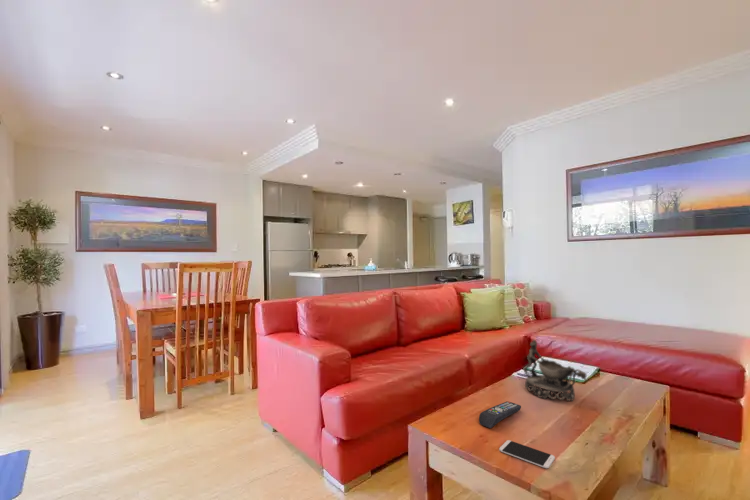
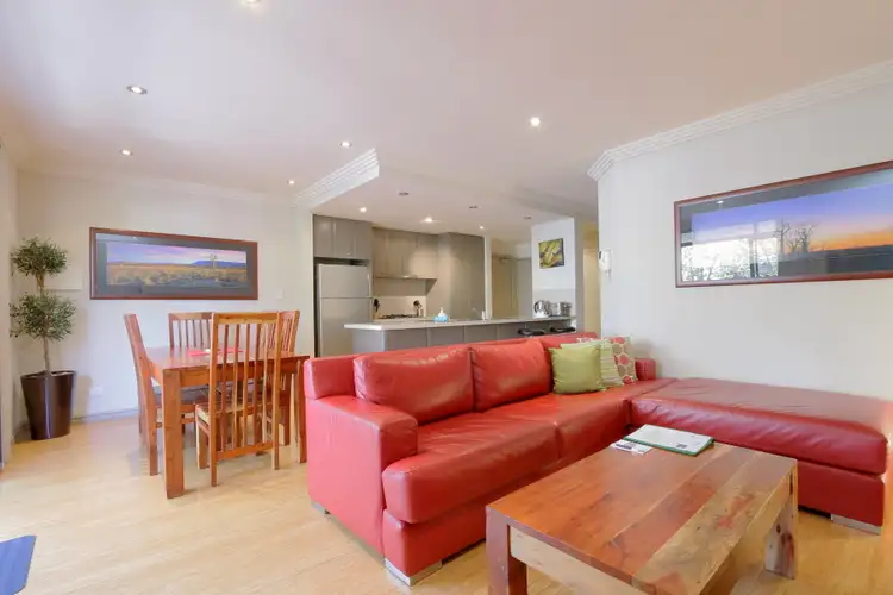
- remote control (500, 412)
- smartphone (526, 453)
- decorative bowl (553, 369)
